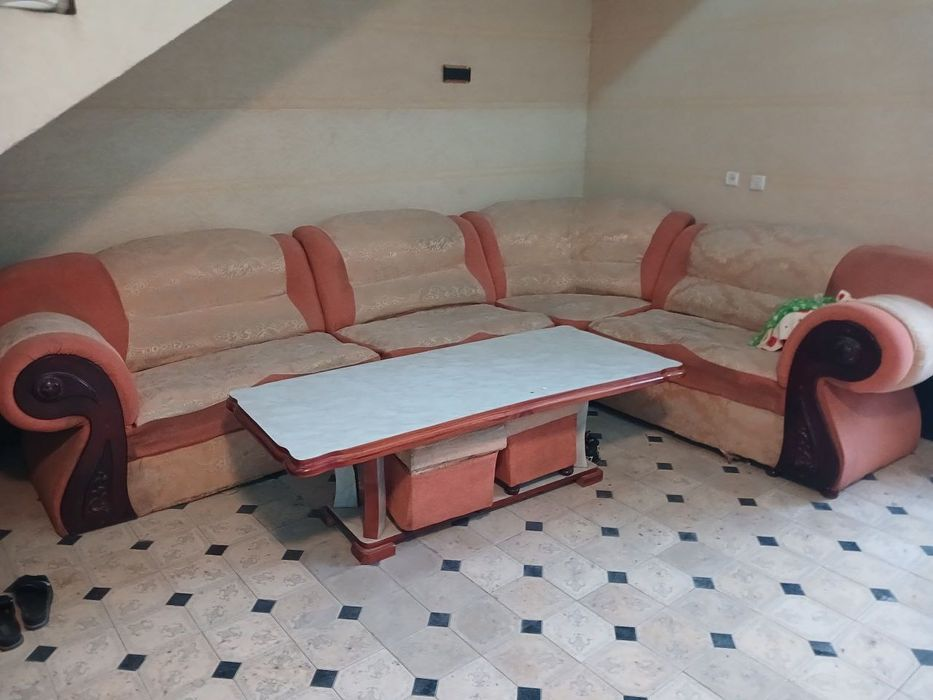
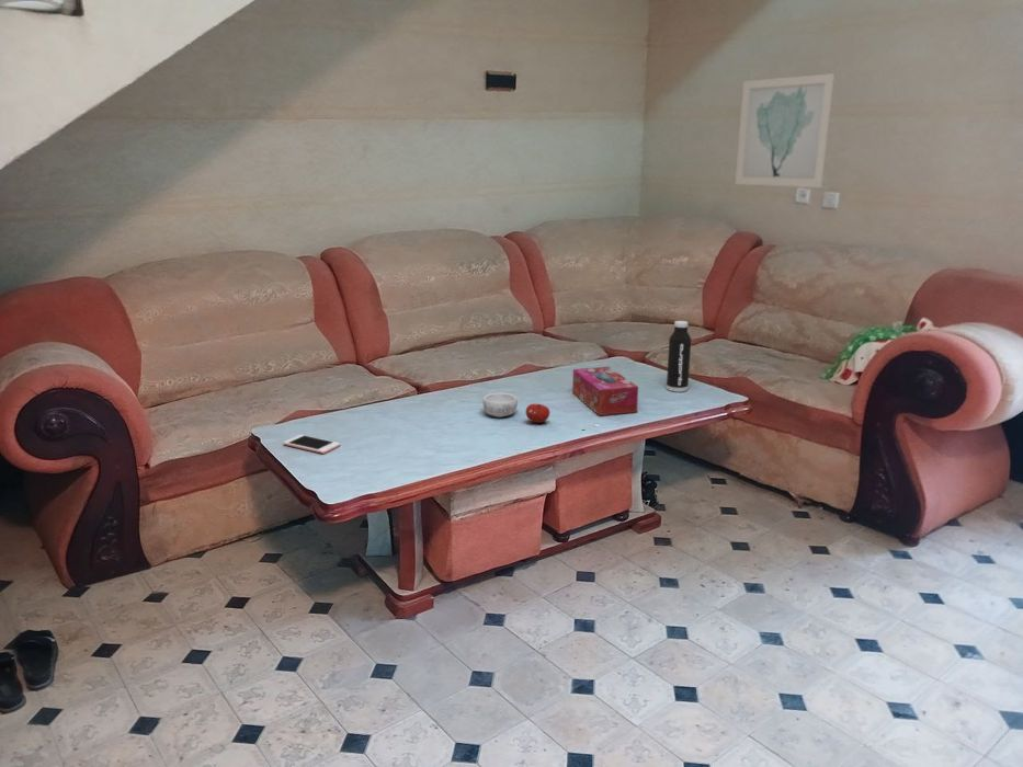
+ wall art (781, 133)
+ fruit (537, 412)
+ tissue box (603, 389)
+ cell phone (311, 444)
+ decorative bowl (501, 404)
+ water bottle (679, 355)
